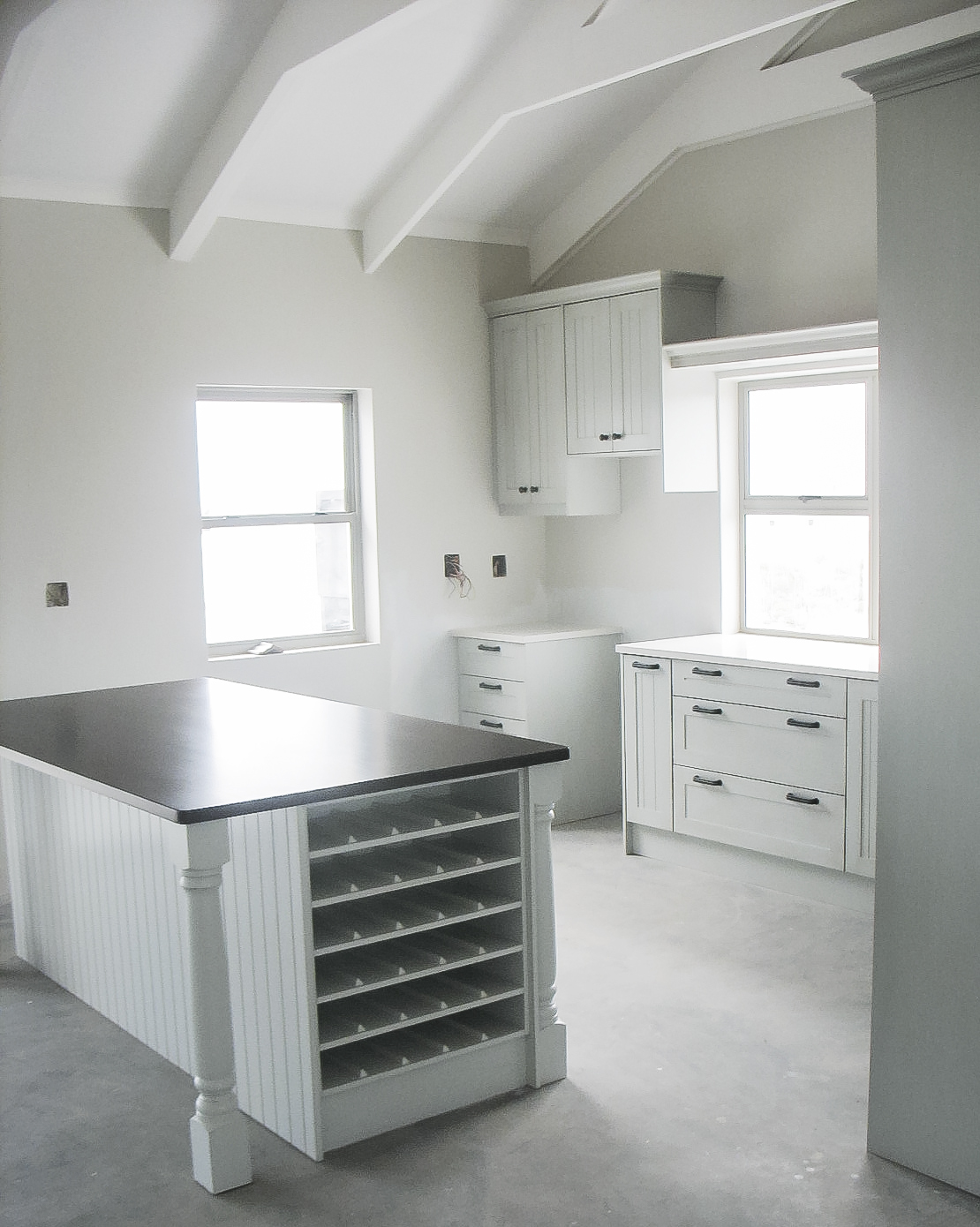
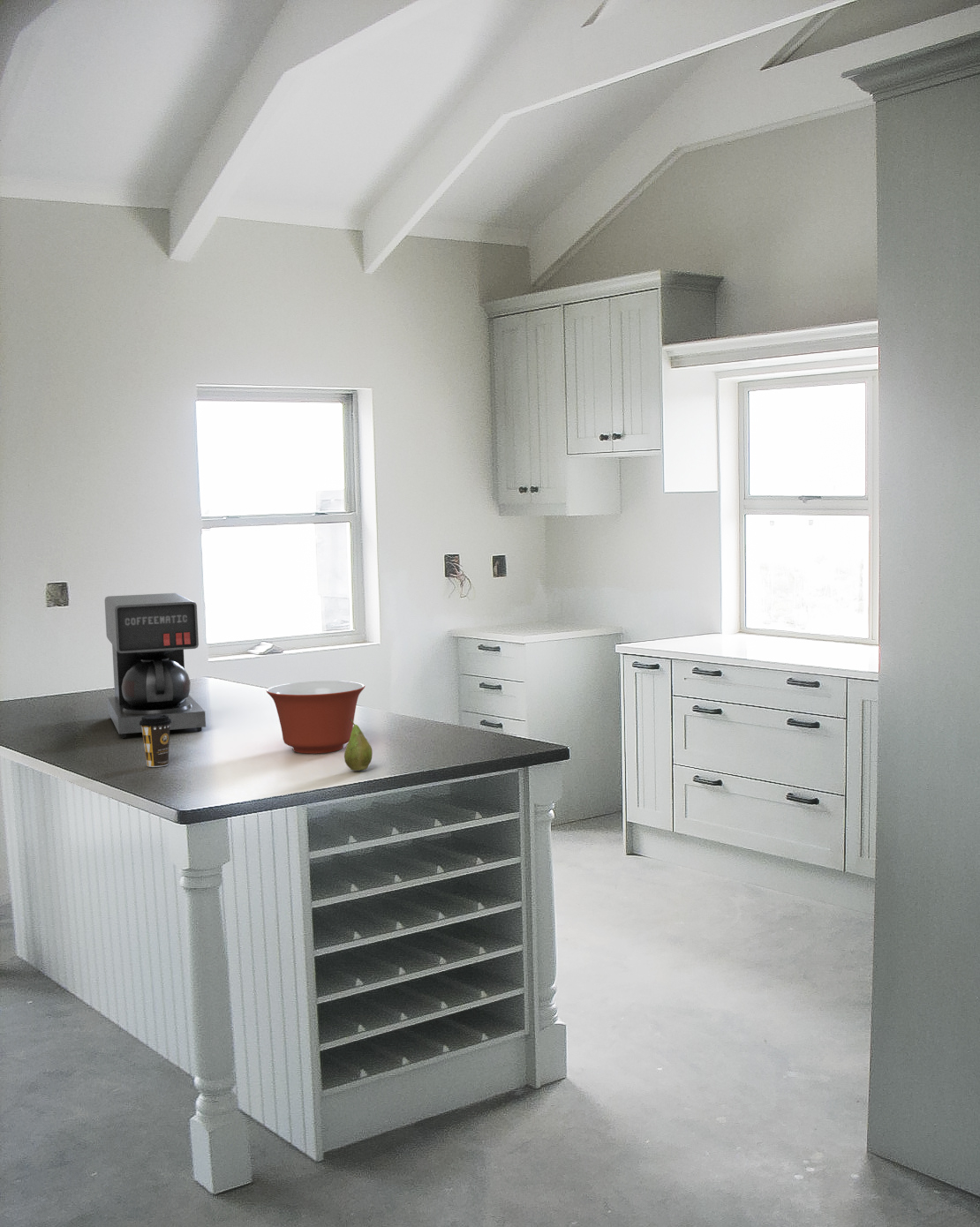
+ fruit (358, 744)
+ coffee cup (156, 741)
+ mixing bowl (317, 718)
+ coffee maker (151, 661)
